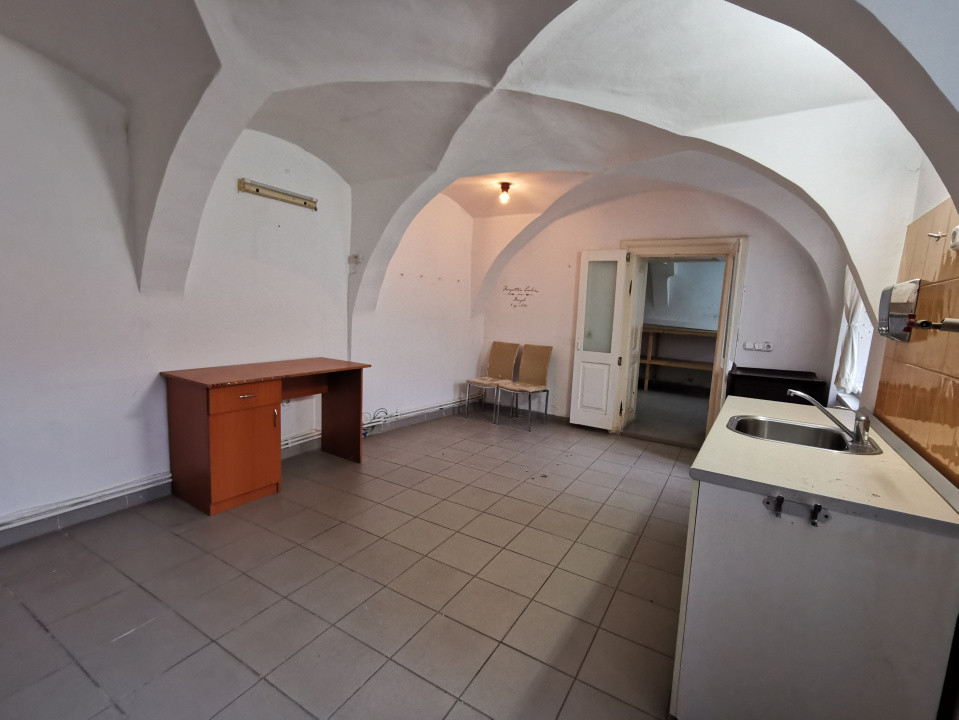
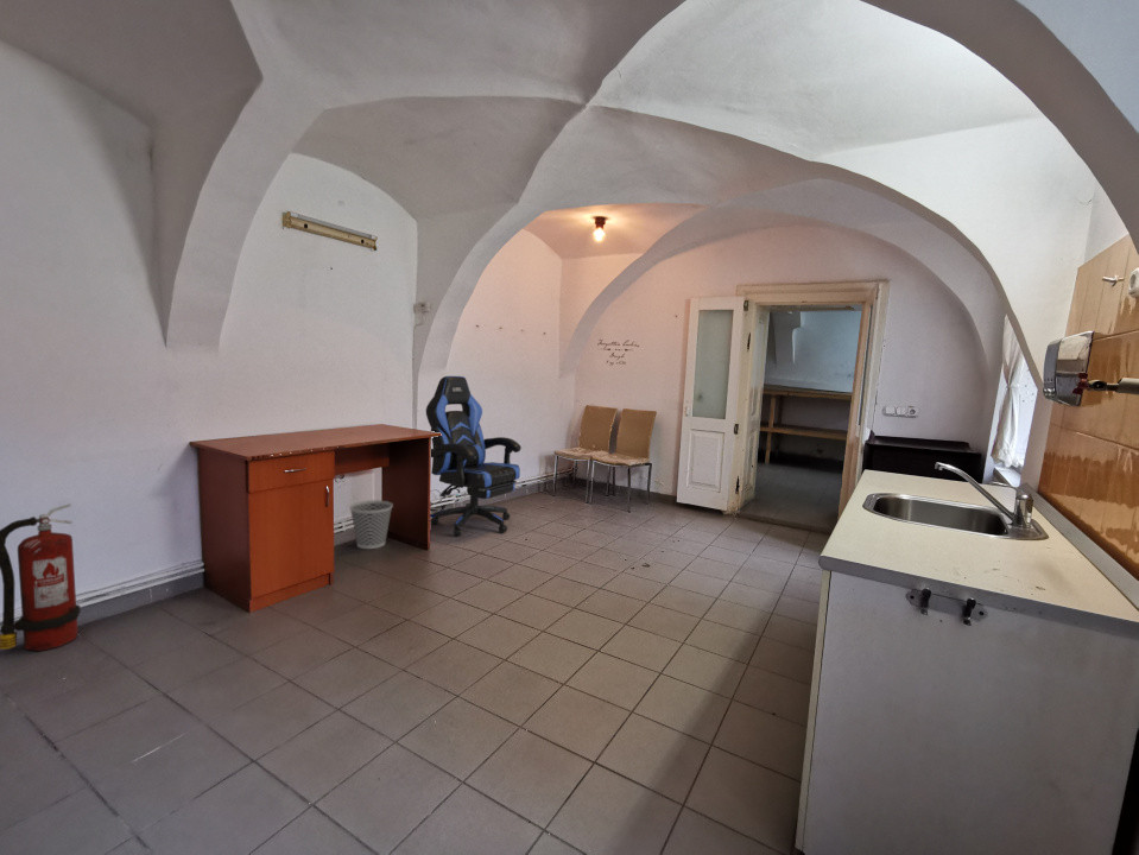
+ chair (476, 451)
+ wastebasket (371, 525)
+ fire extinguisher (38, 577)
